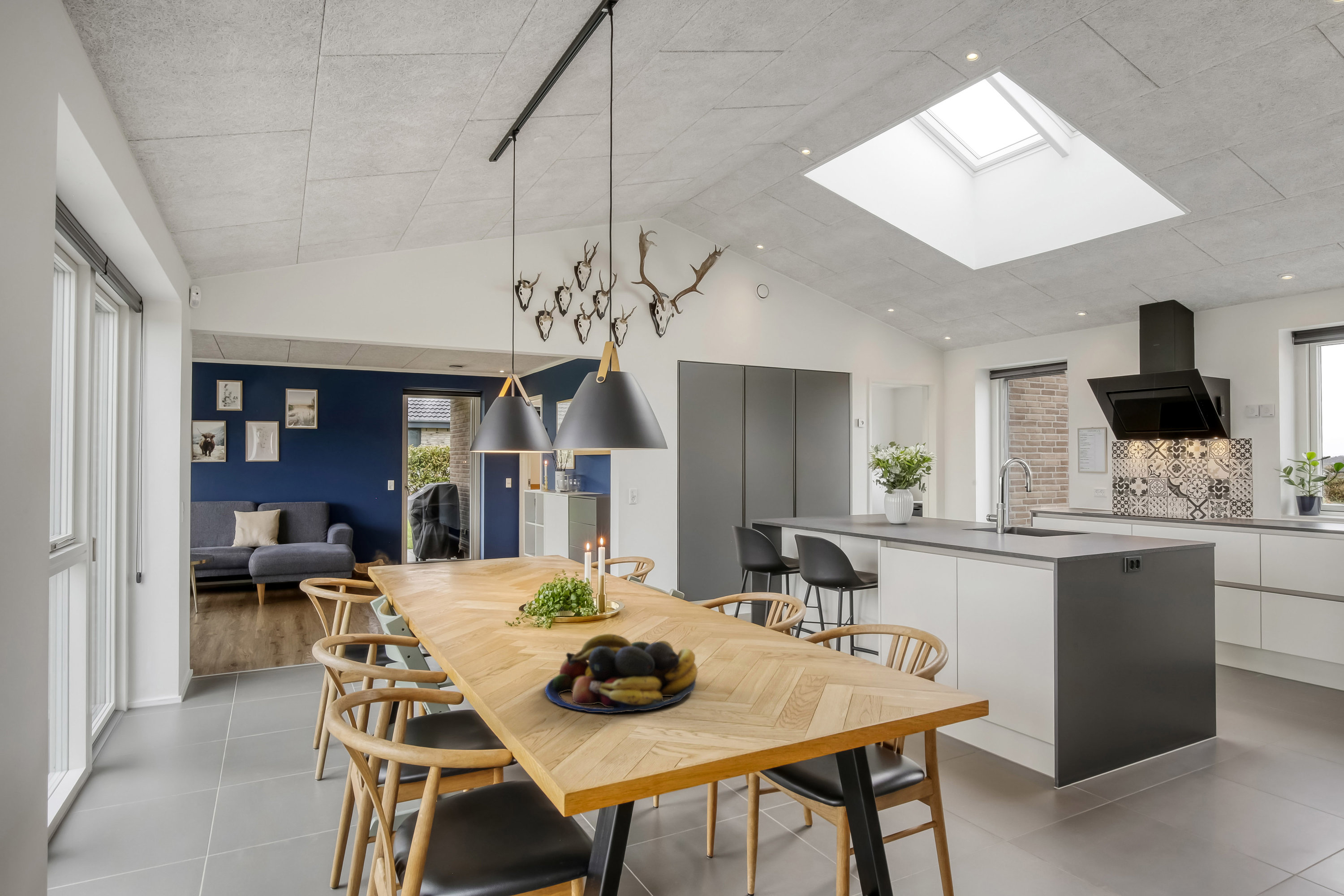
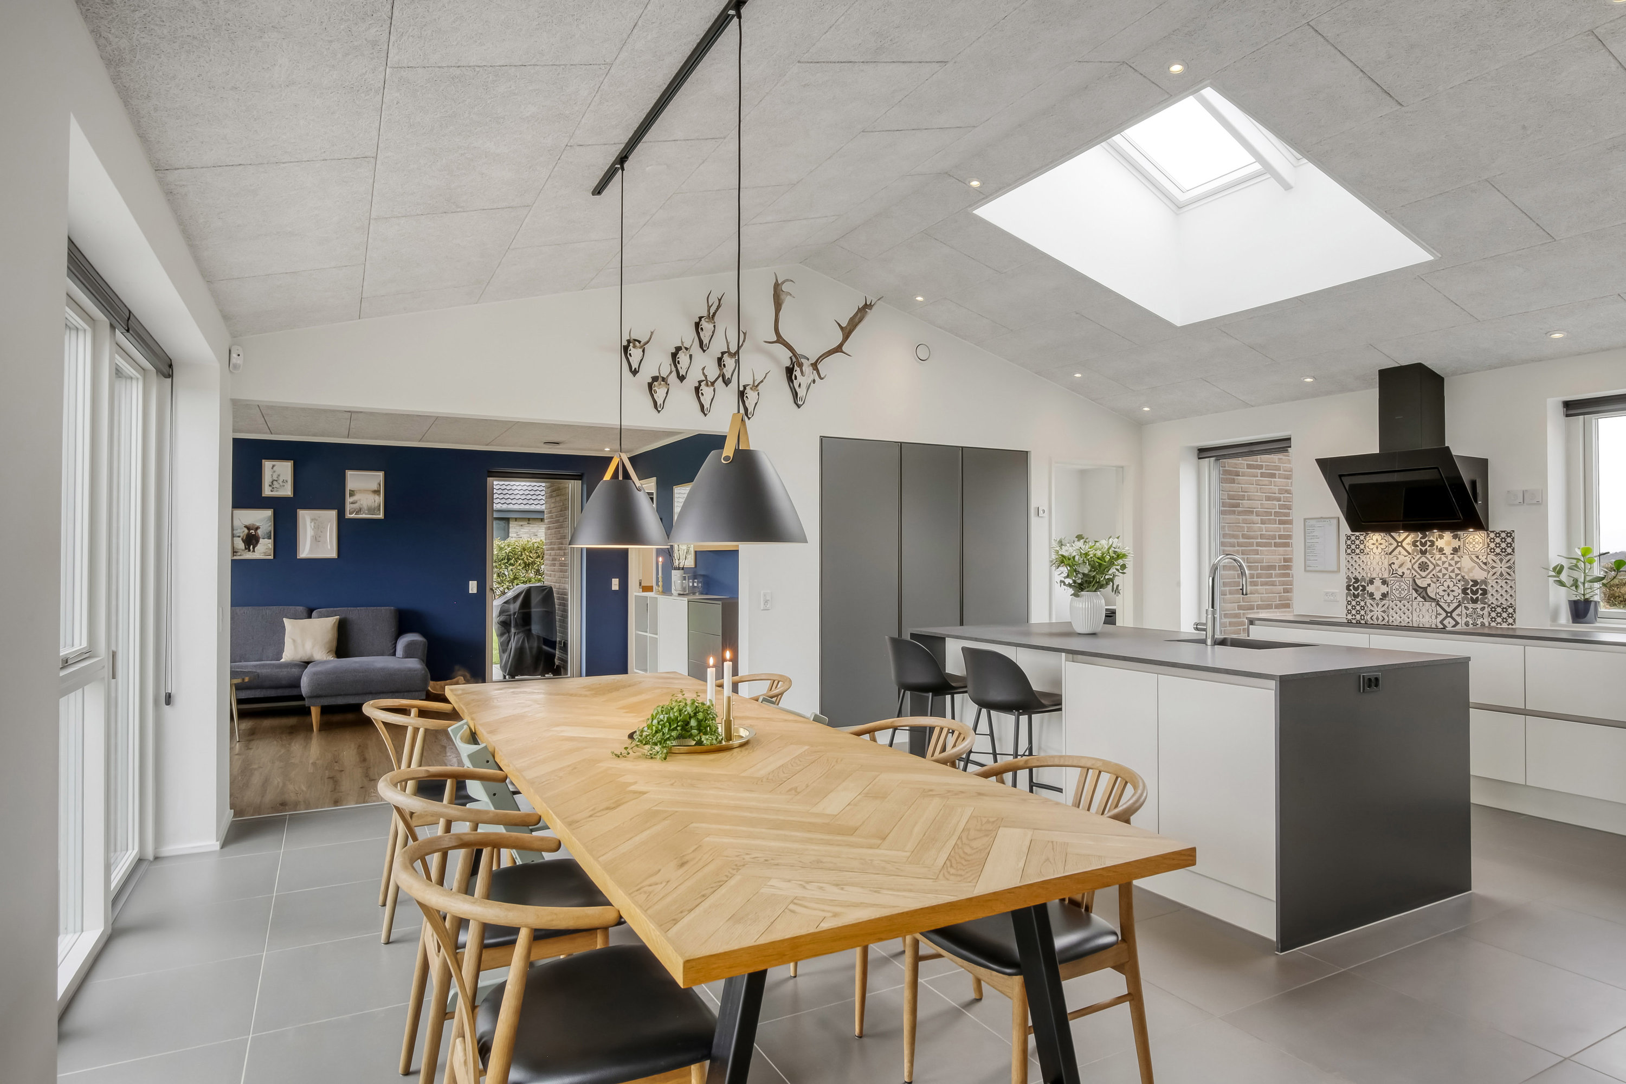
- fruit bowl (620, 661)
